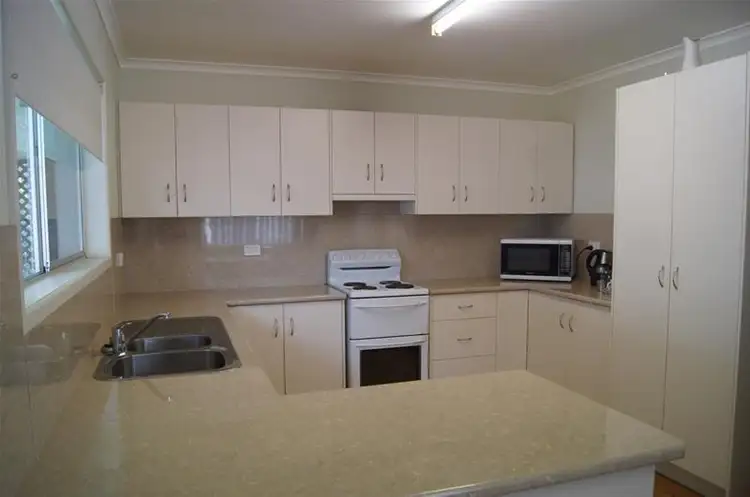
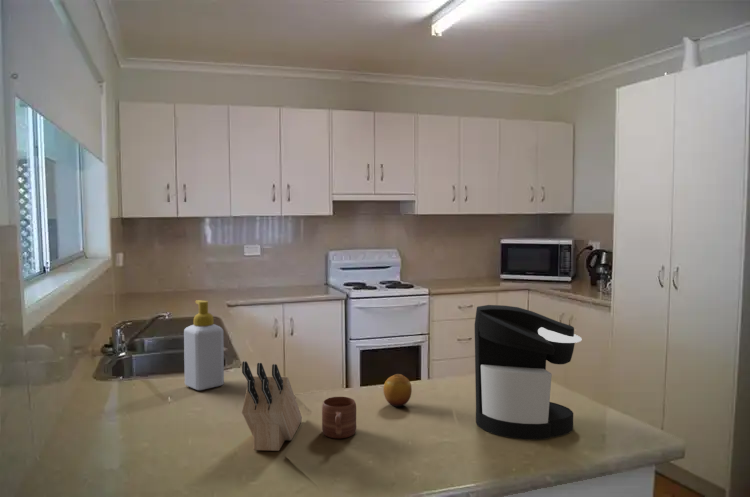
+ fruit (397, 389)
+ mug (337, 420)
+ knife block (272, 395)
+ soap bottle (203, 343)
+ coffee maker (526, 365)
